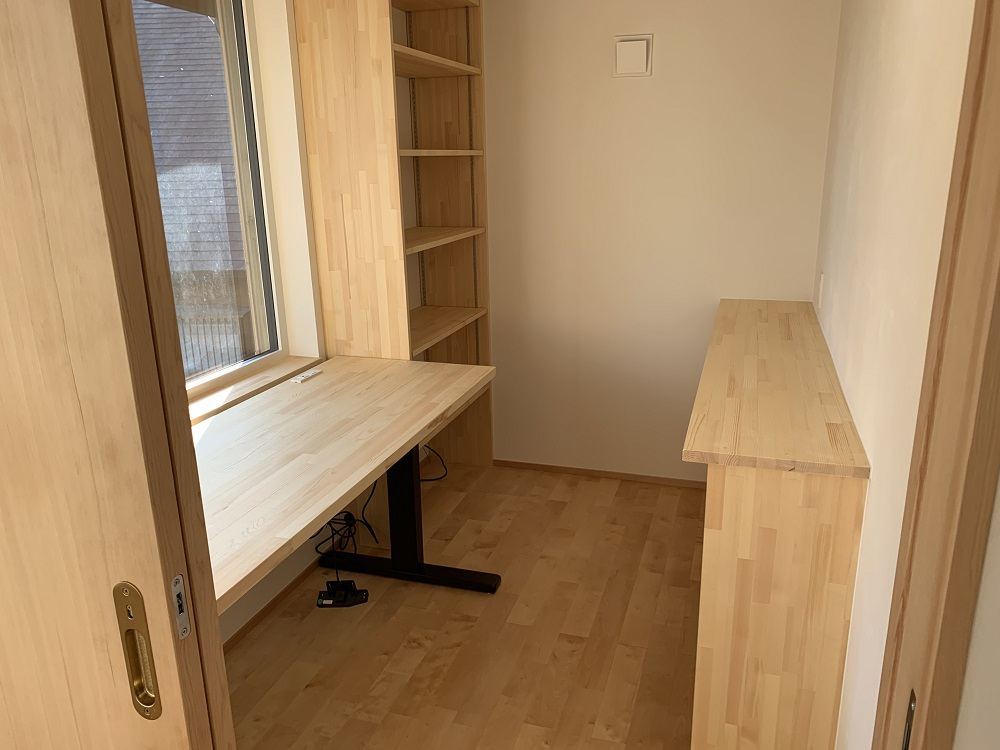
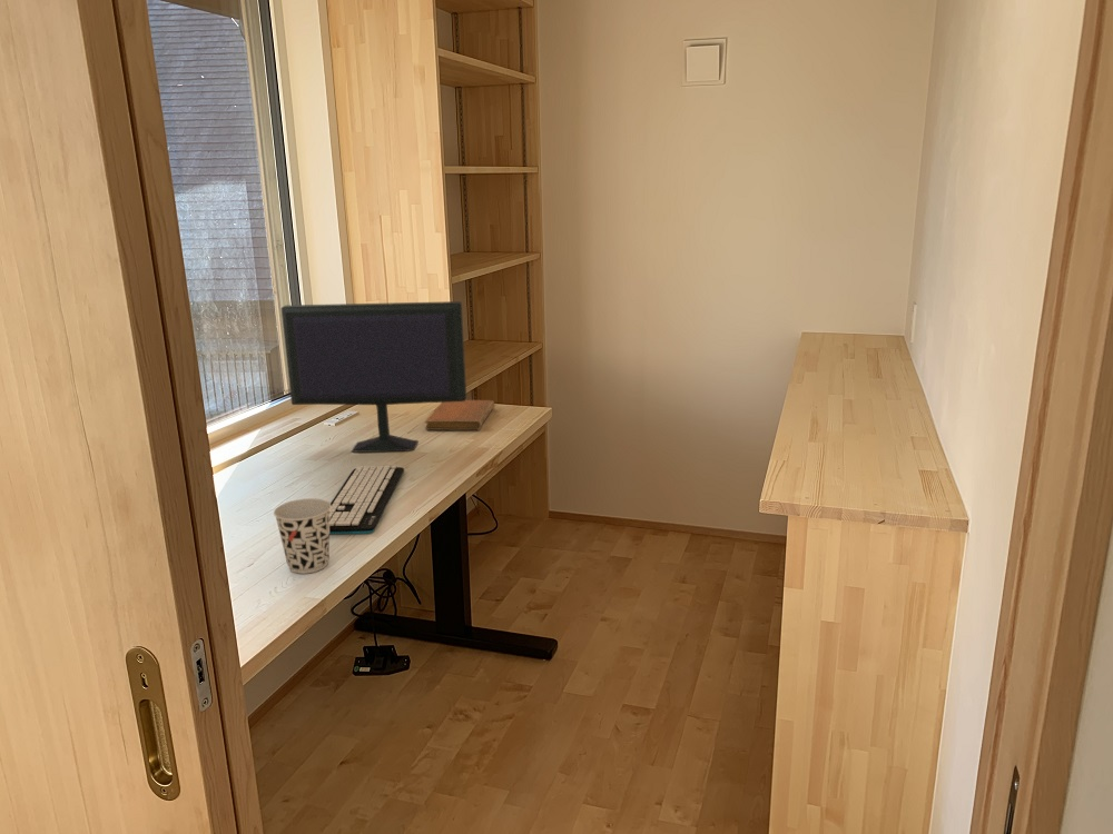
+ keyboard (363, 496)
+ computer monitor (377, 377)
+ notebook (461, 414)
+ cup (305, 537)
